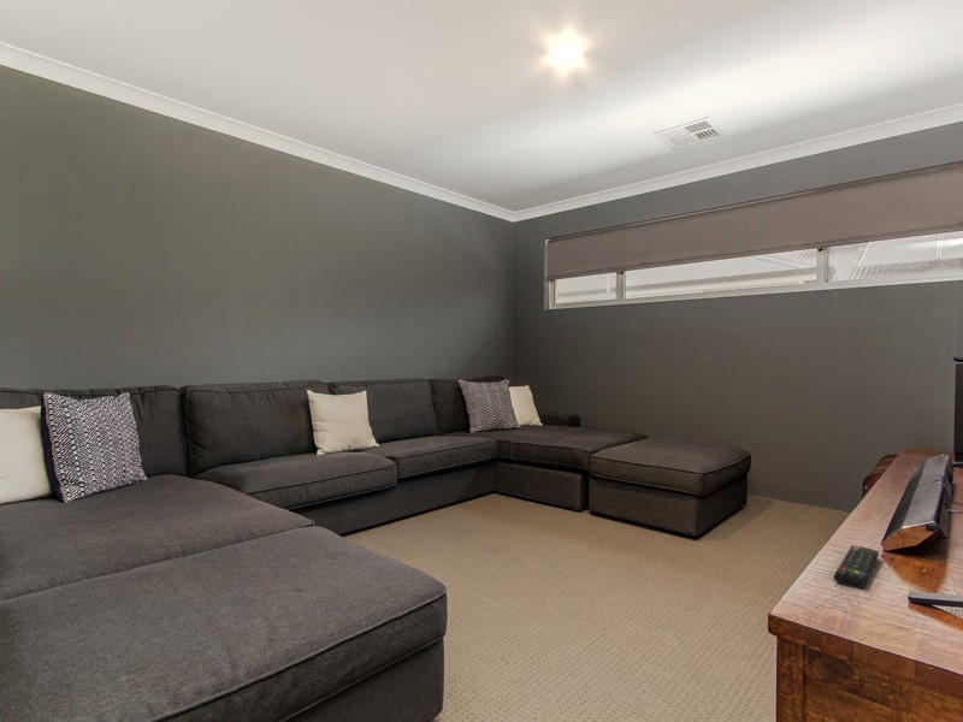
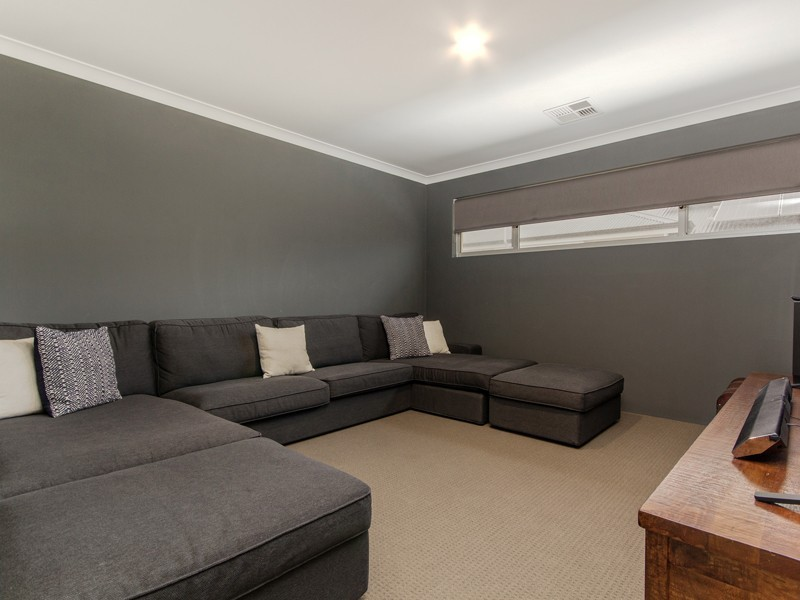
- remote control (857, 566)
